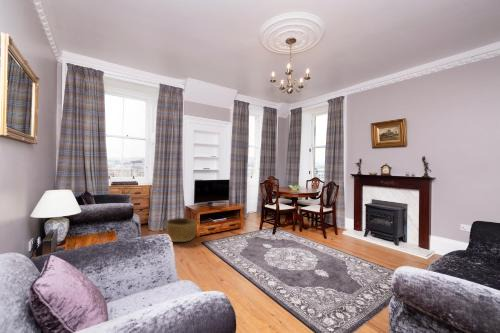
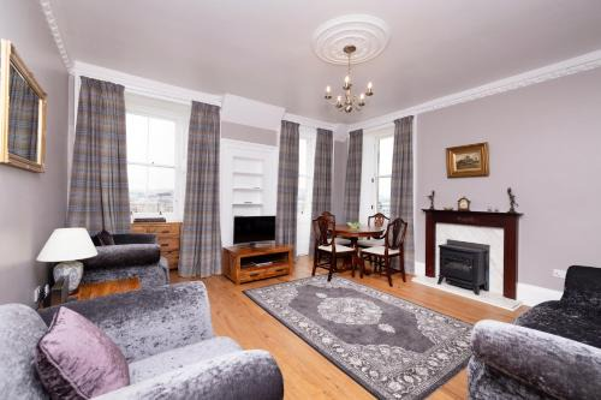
- basket (180, 229)
